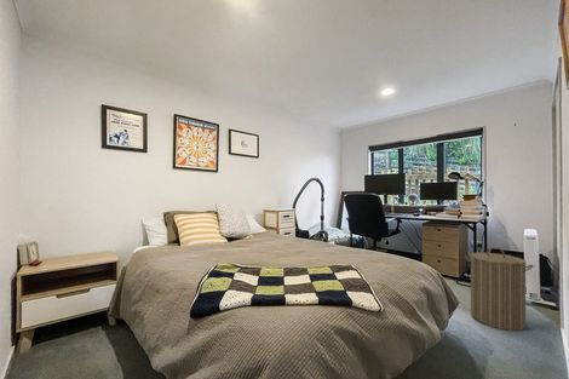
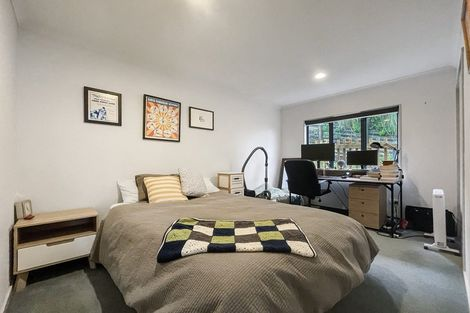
- laundry hamper (496, 283)
